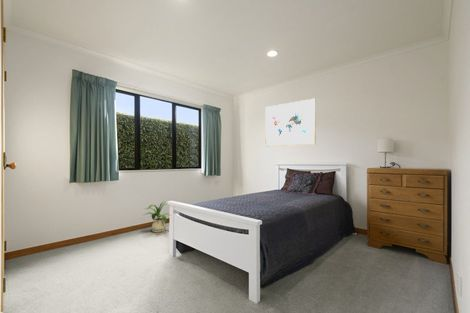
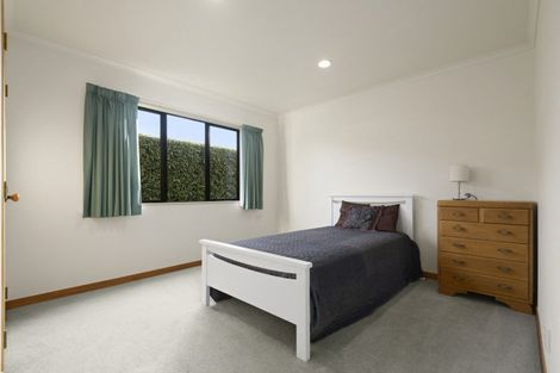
- house plant (157, 214)
- wall art (288, 124)
